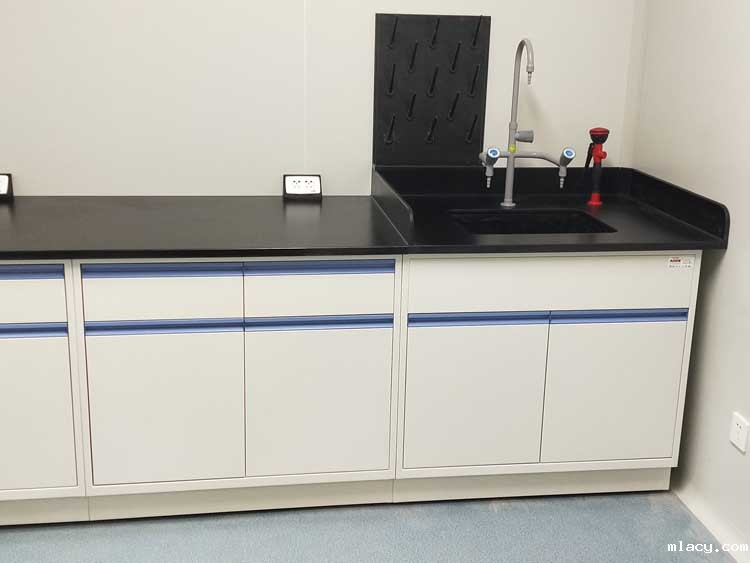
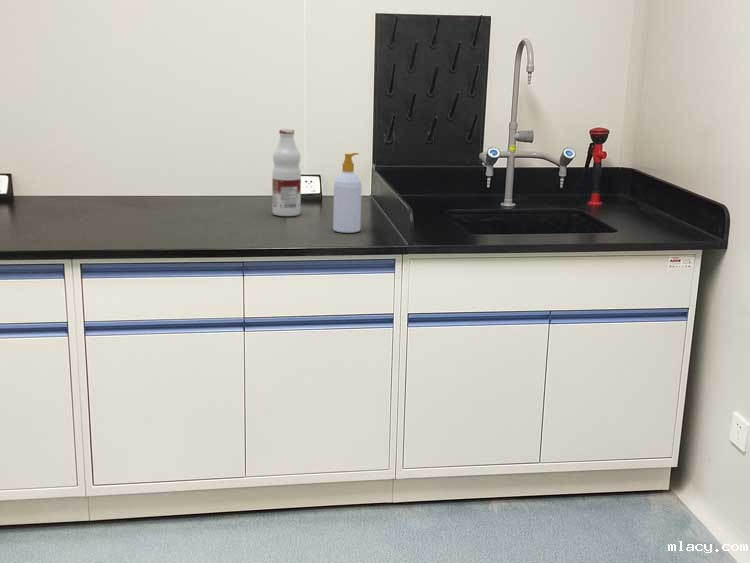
+ soap bottle (348, 192)
+ beverage bottle (286, 172)
